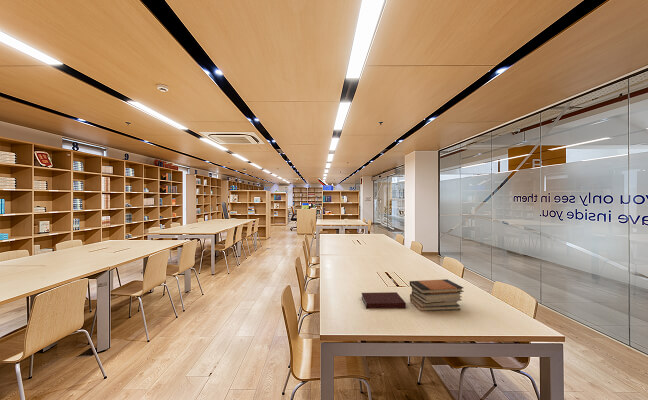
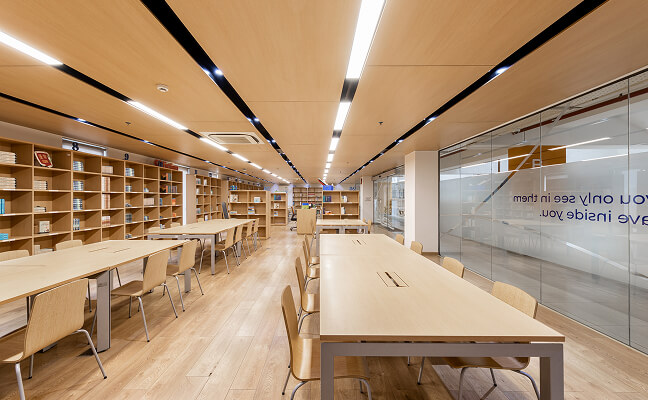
- notebook (382, 299)
- book stack (435, 294)
